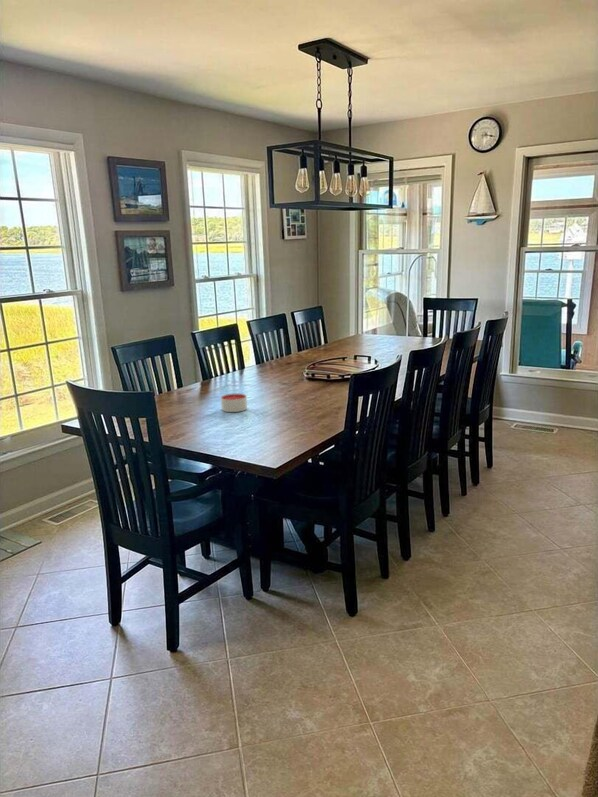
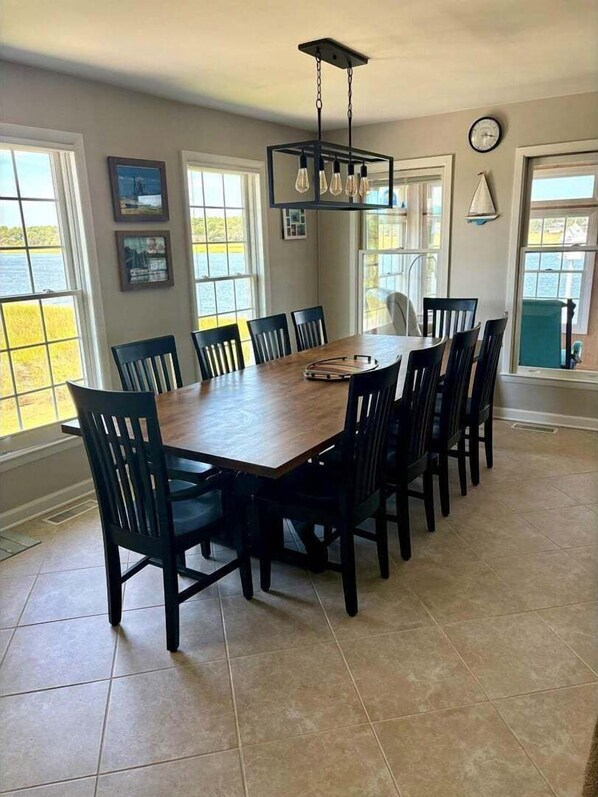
- candle (234, 402)
